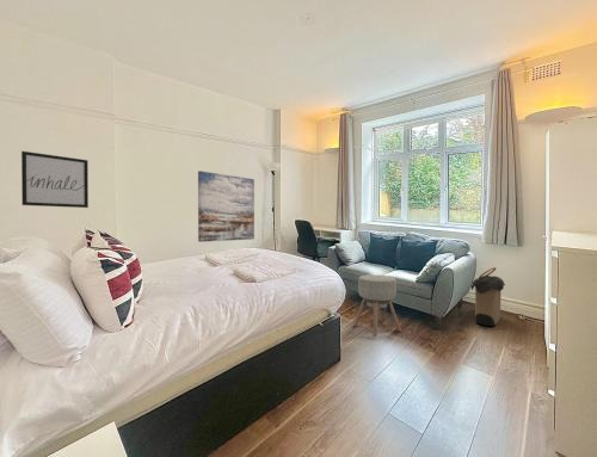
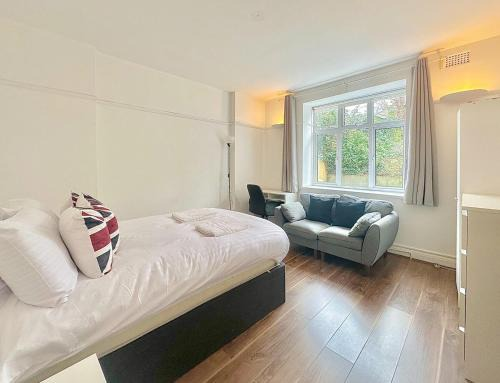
- laundry hamper (487, 292)
- wall art (56, 180)
- wall art (228, 208)
- ottoman (376, 302)
